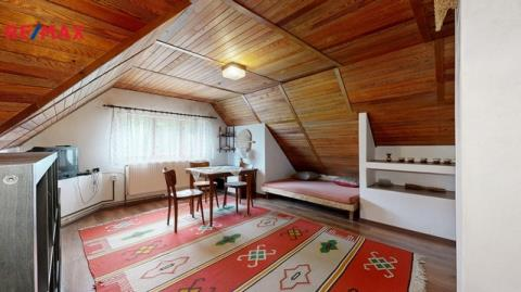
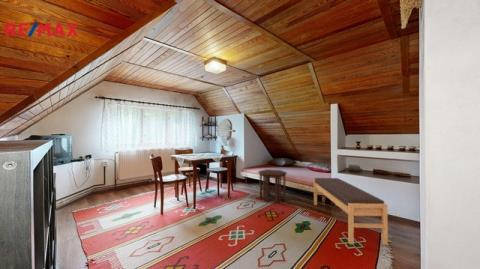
+ side table (272, 186)
+ bench (342, 203)
